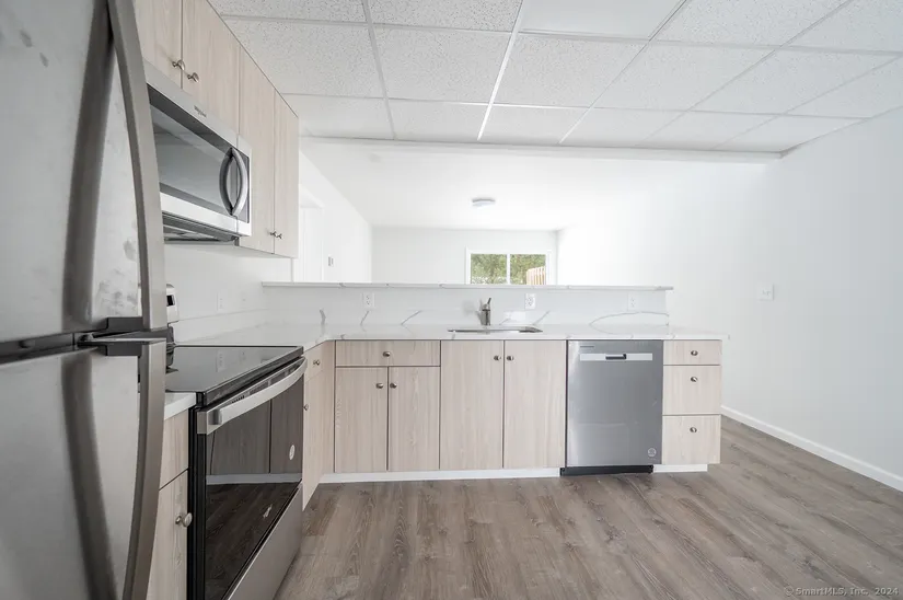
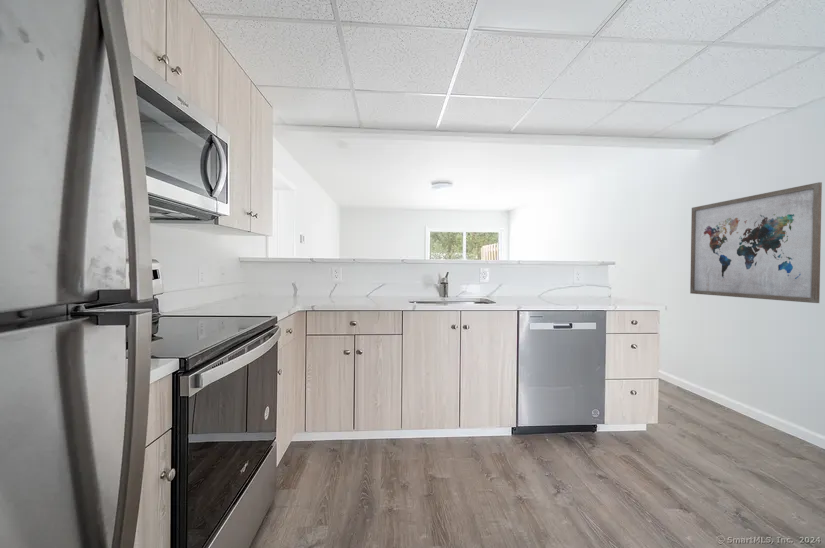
+ wall art (744, 247)
